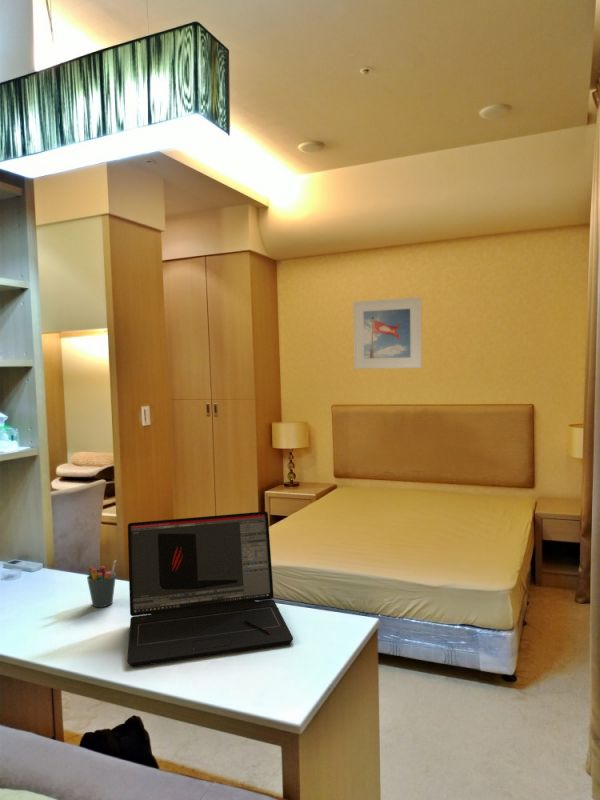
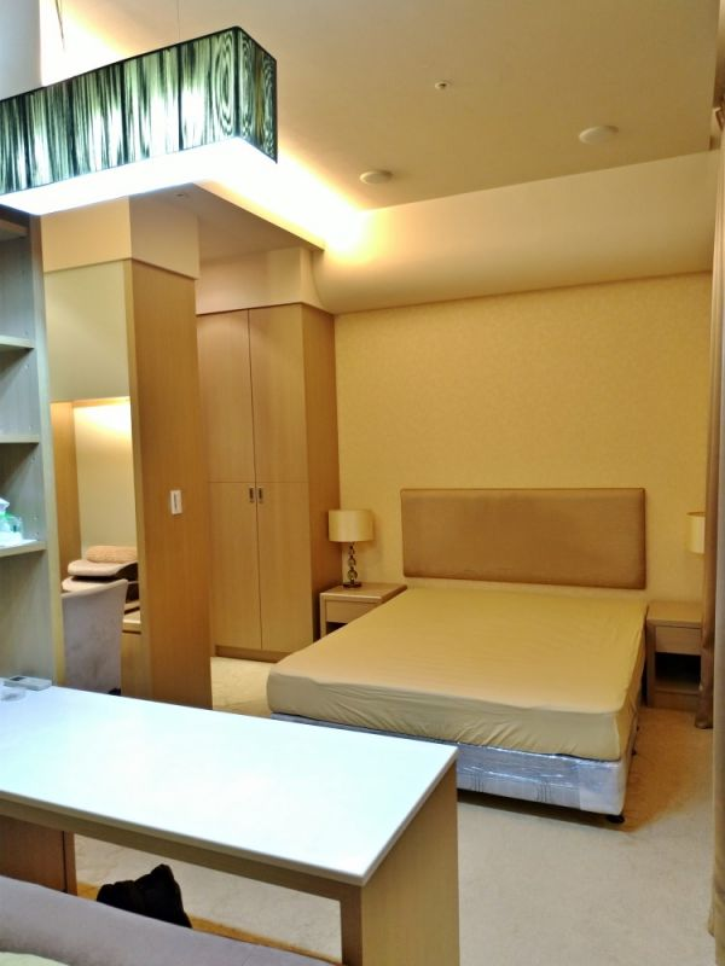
- pen holder (101, 582)
- laptop (206, 580)
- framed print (386, 334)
